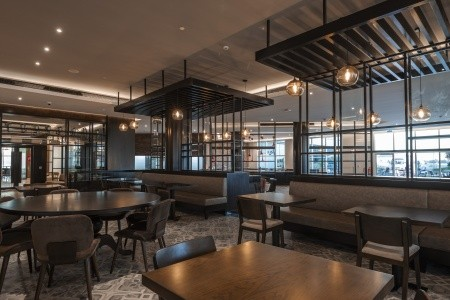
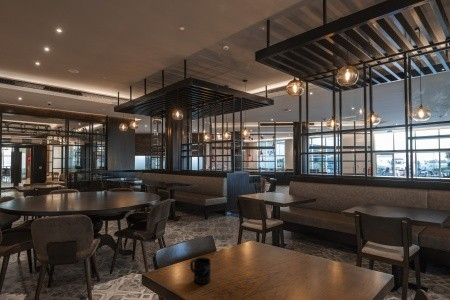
+ mug (199, 269)
